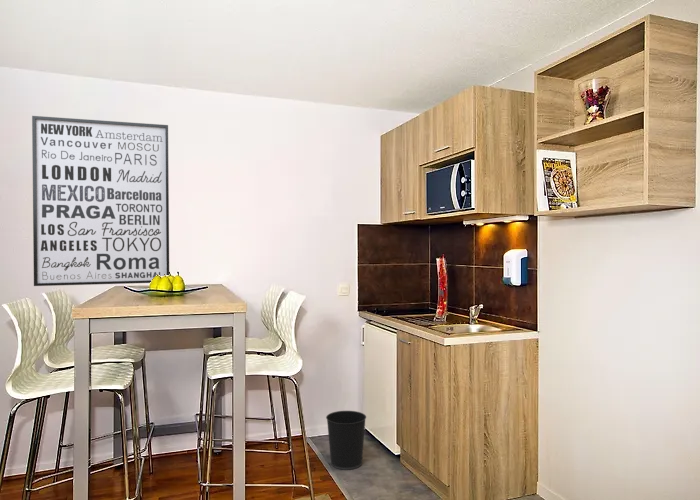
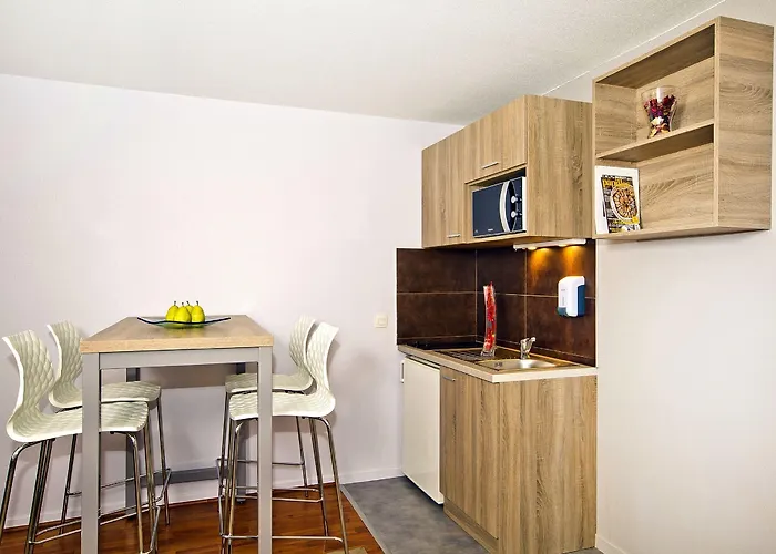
- wall art (103, 202)
- wastebasket (346, 439)
